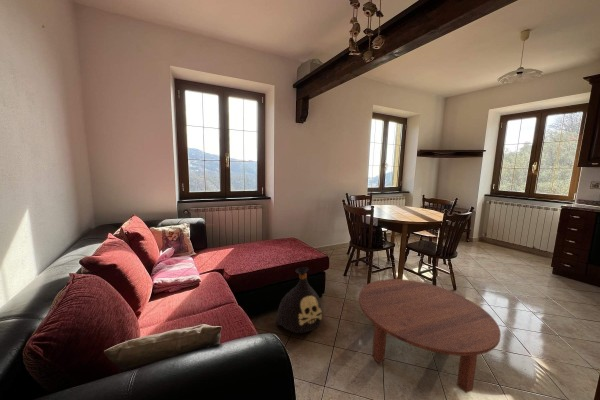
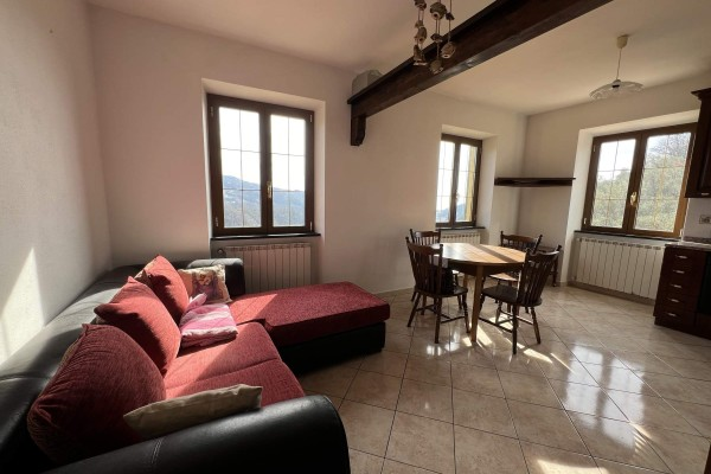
- coffee table (419, 326)
- bag (301, 296)
